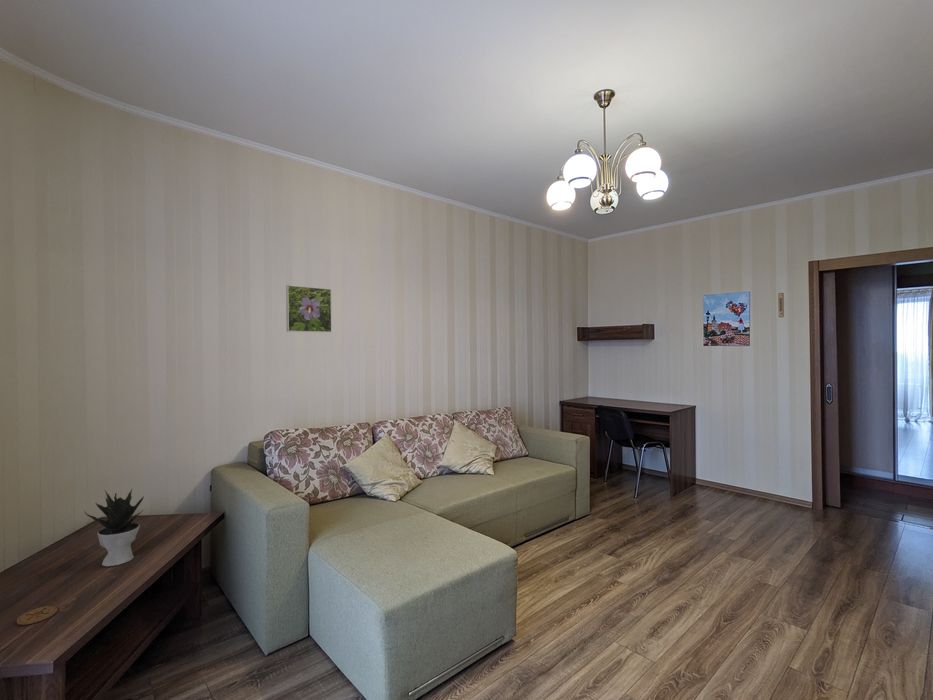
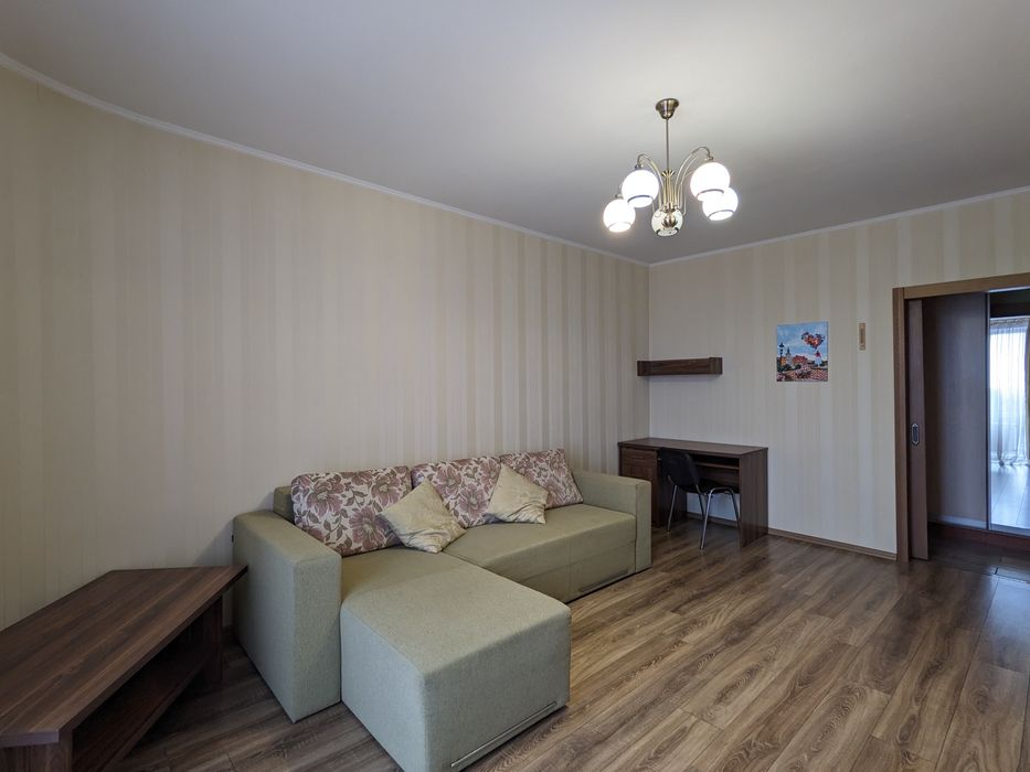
- potted plant (116, 524)
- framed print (309, 309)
- coaster (37, 615)
